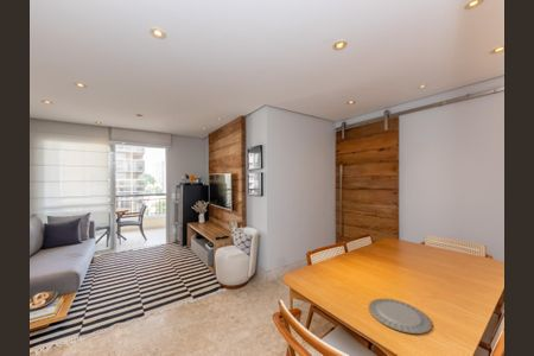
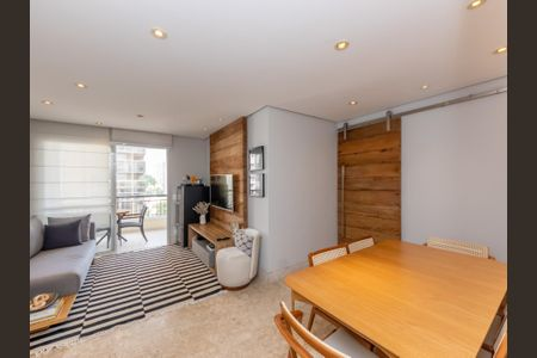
- chinaware (398, 312)
